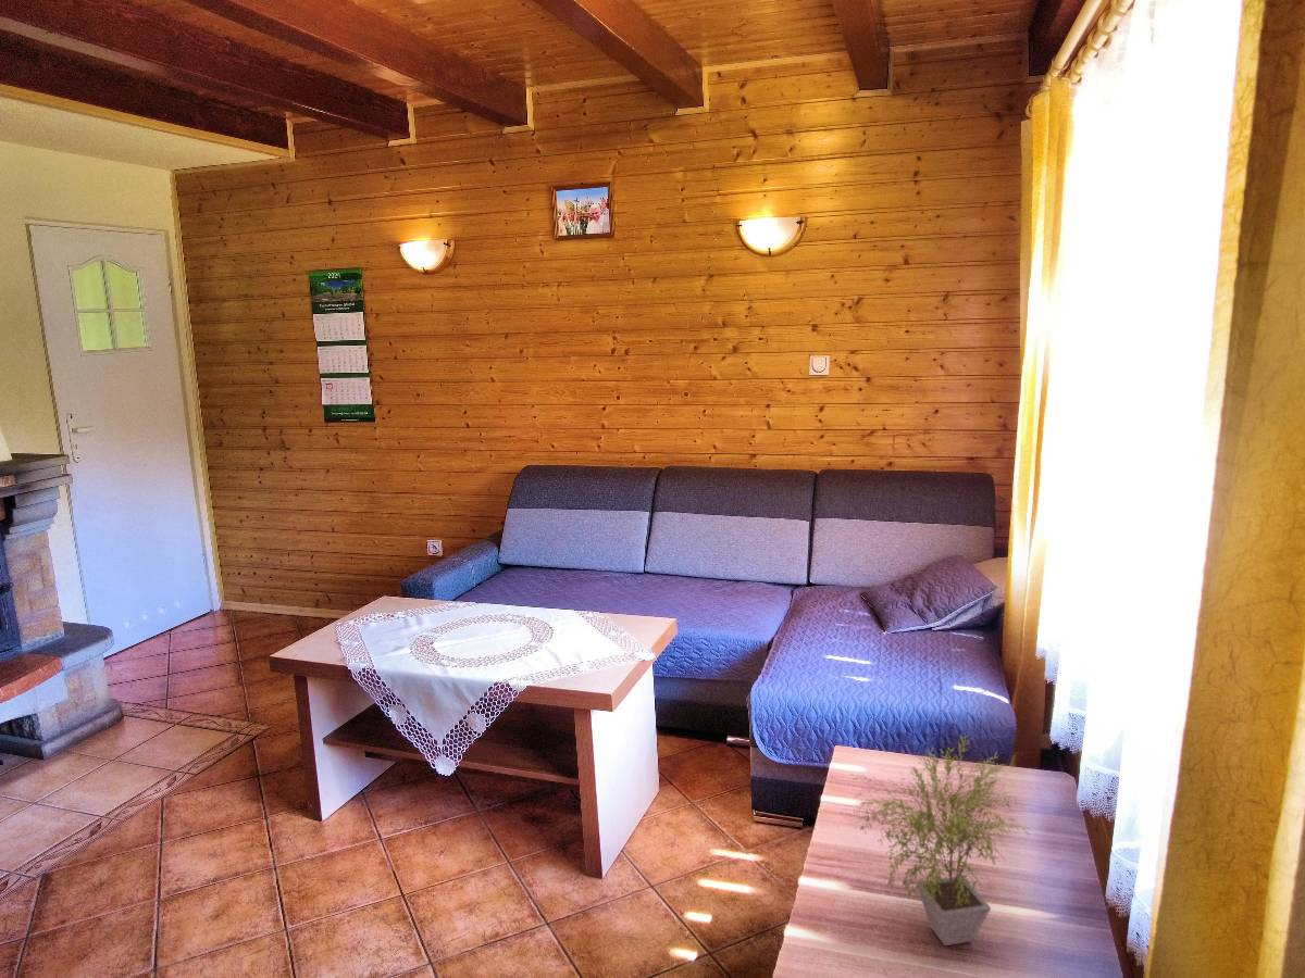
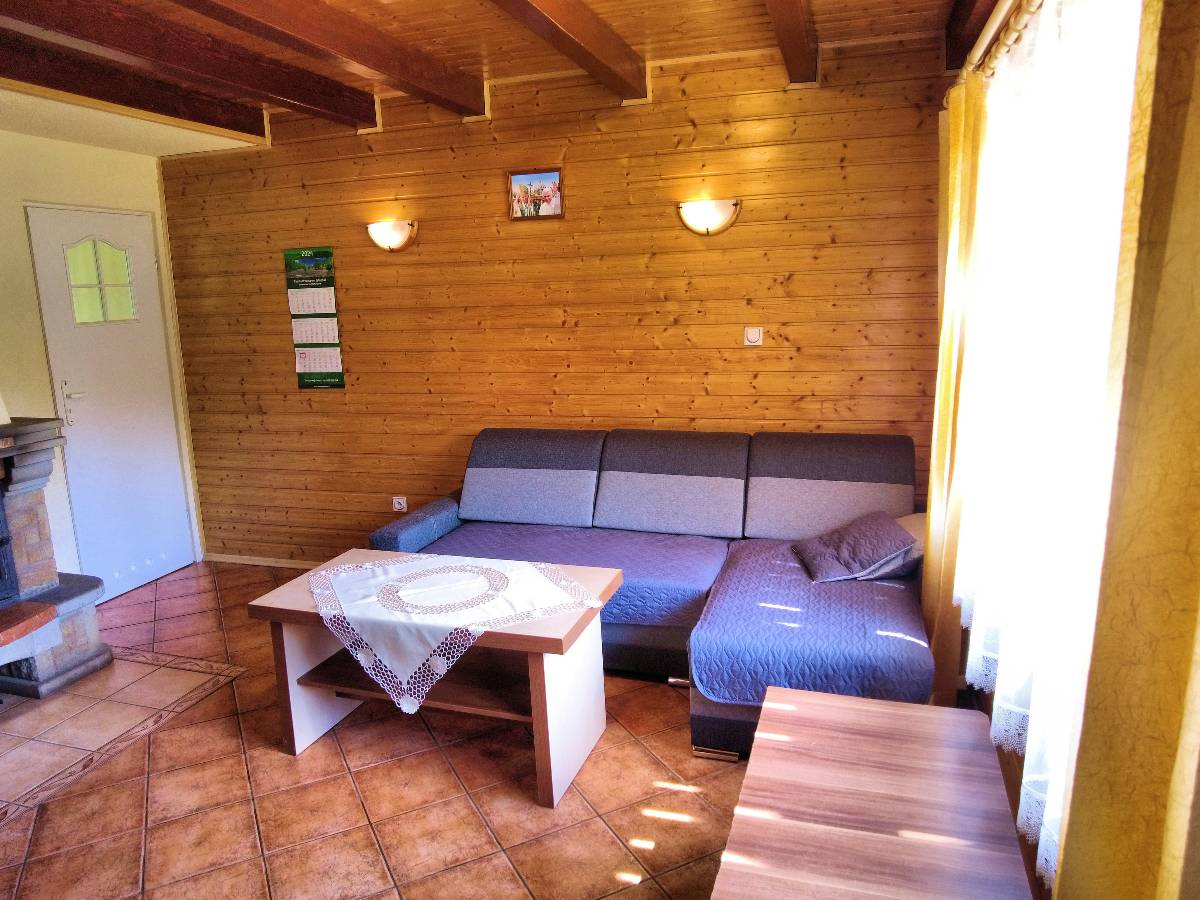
- potted plant (939, 838)
